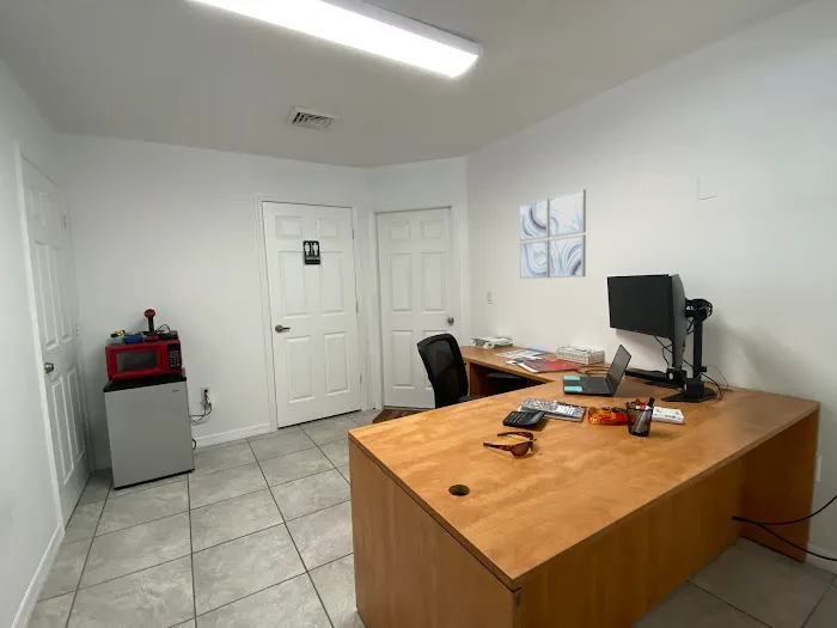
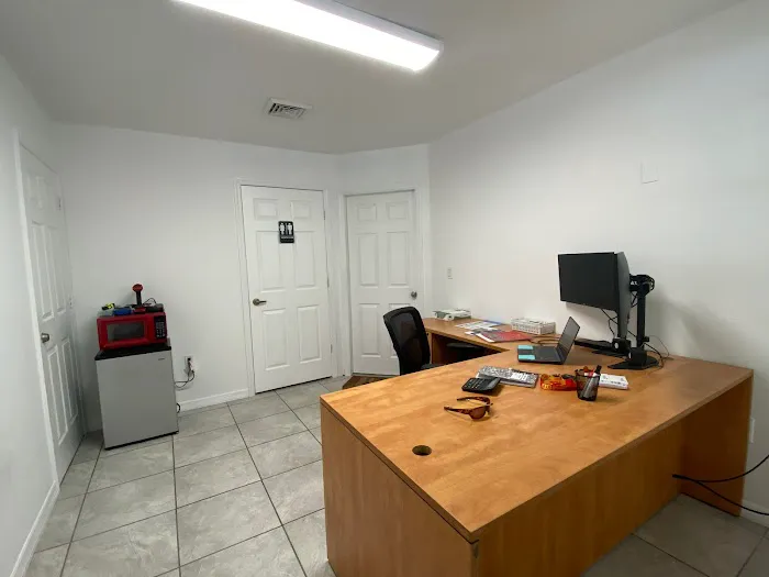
- wall art (549, 237)
